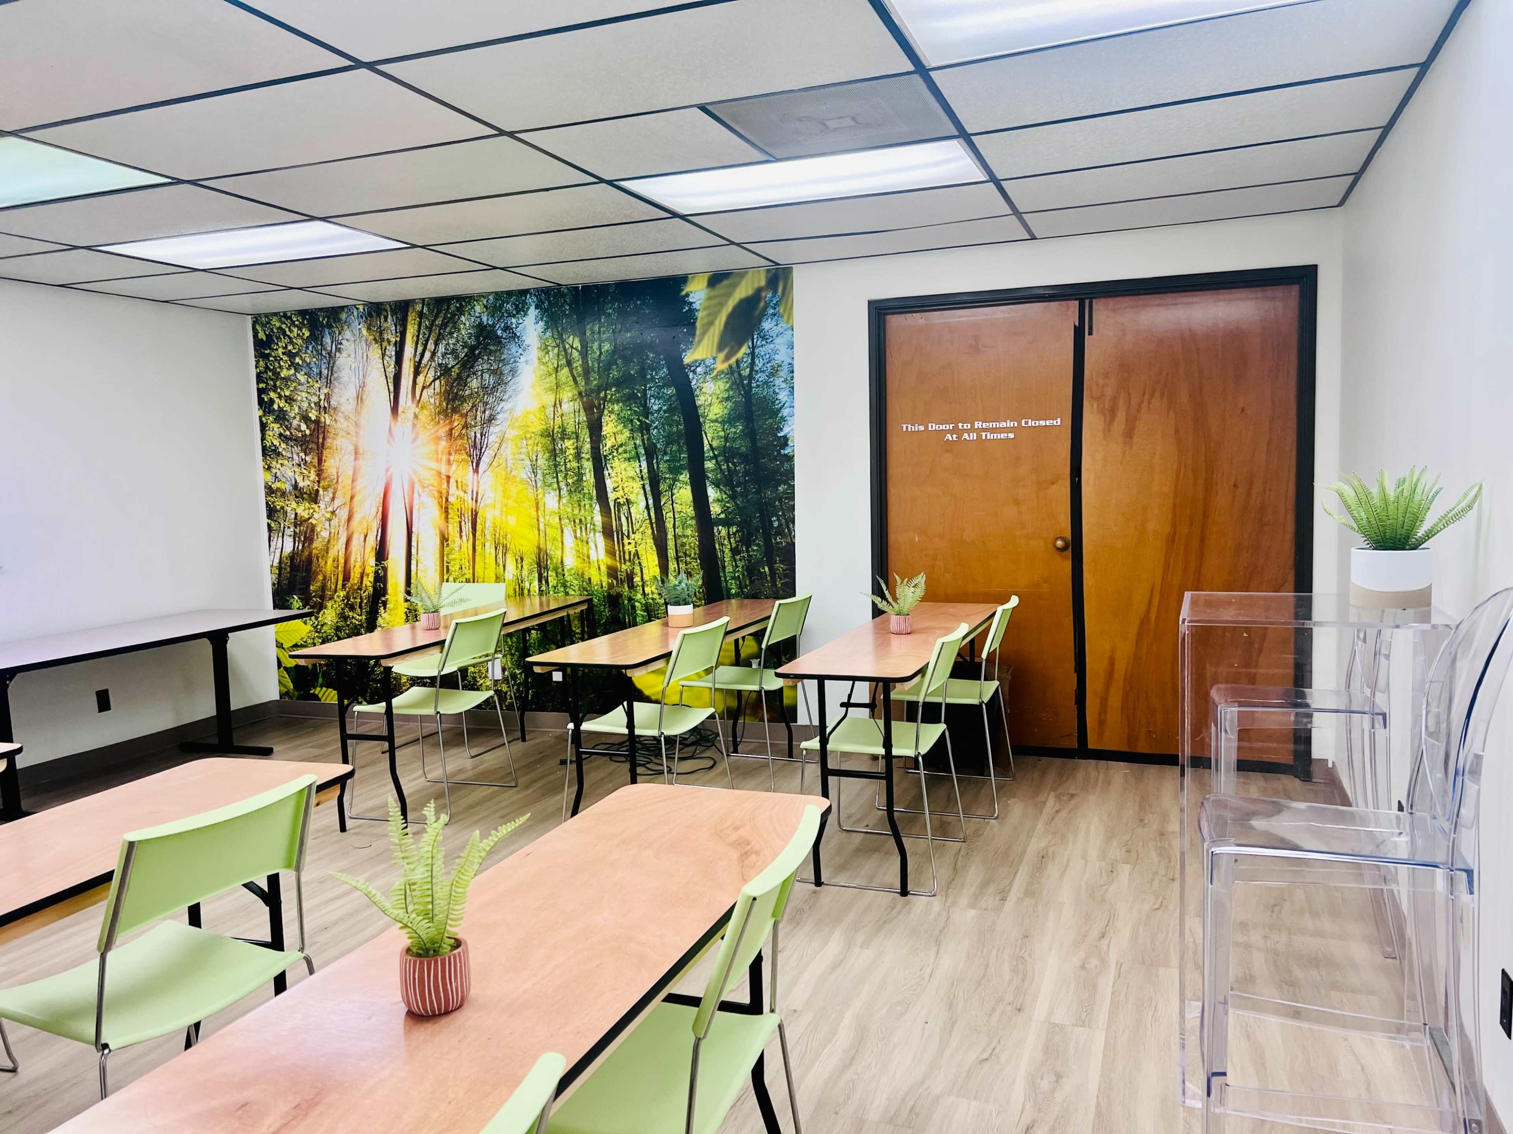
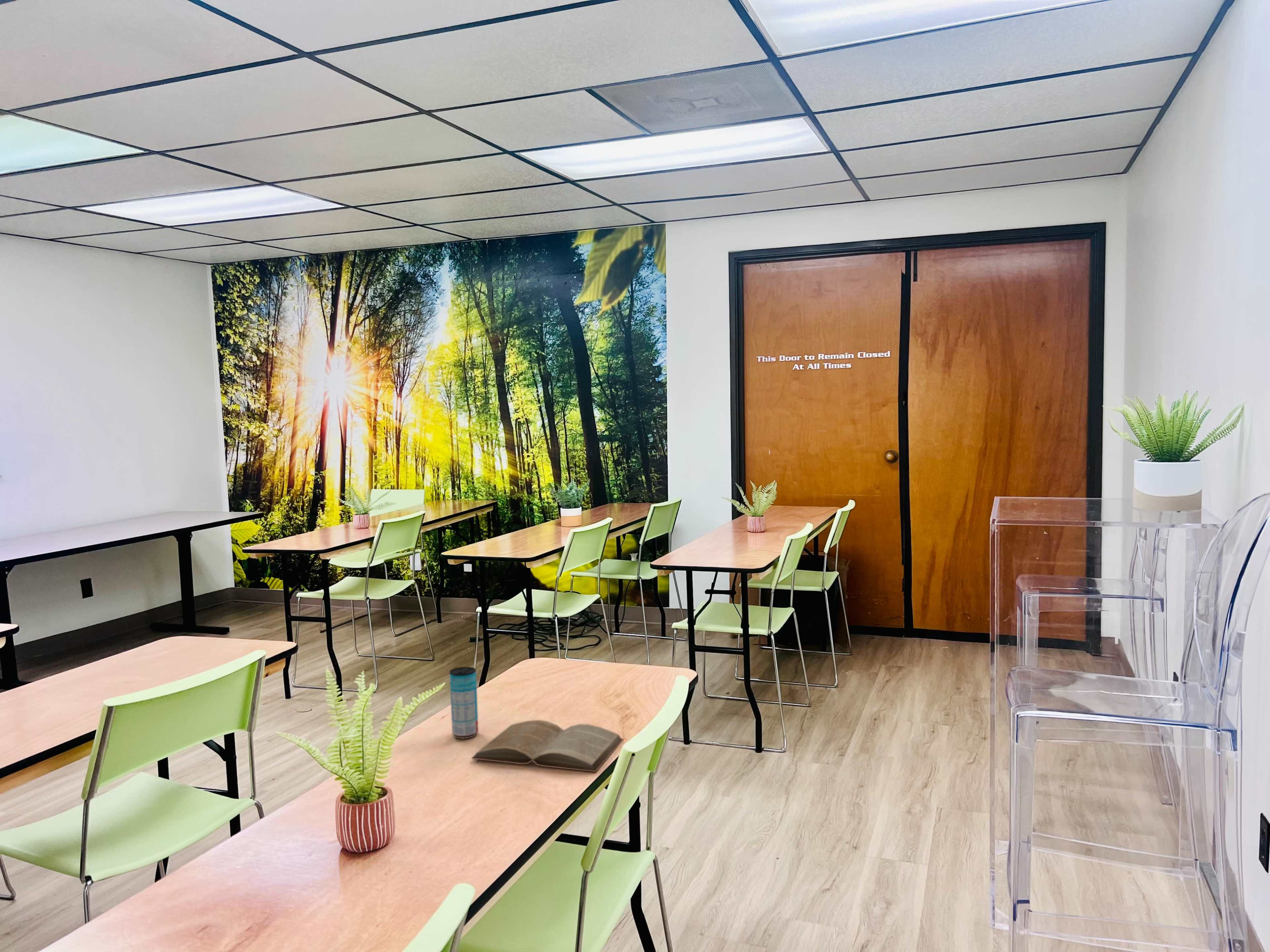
+ beverage can (464, 702)
+ book (549, 742)
